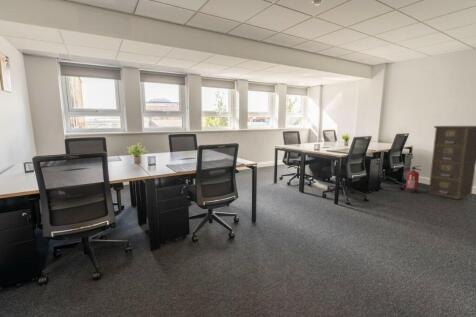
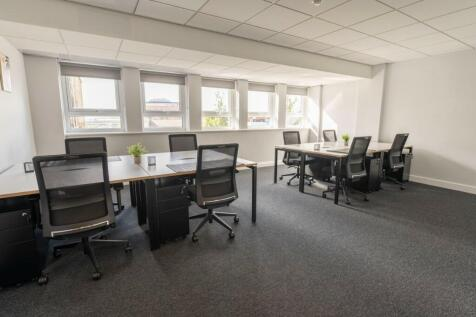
- fire extinguisher (410, 178)
- filing cabinet (454, 160)
